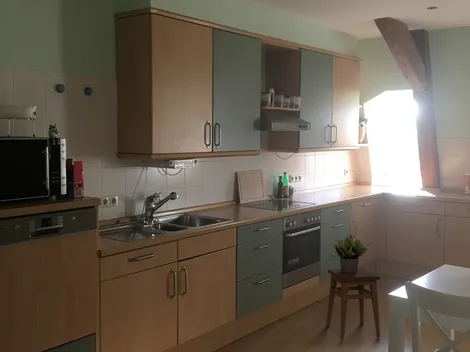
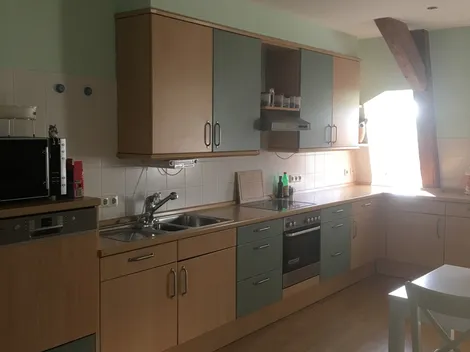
- potted plant (354, 252)
- stool (352, 298)
